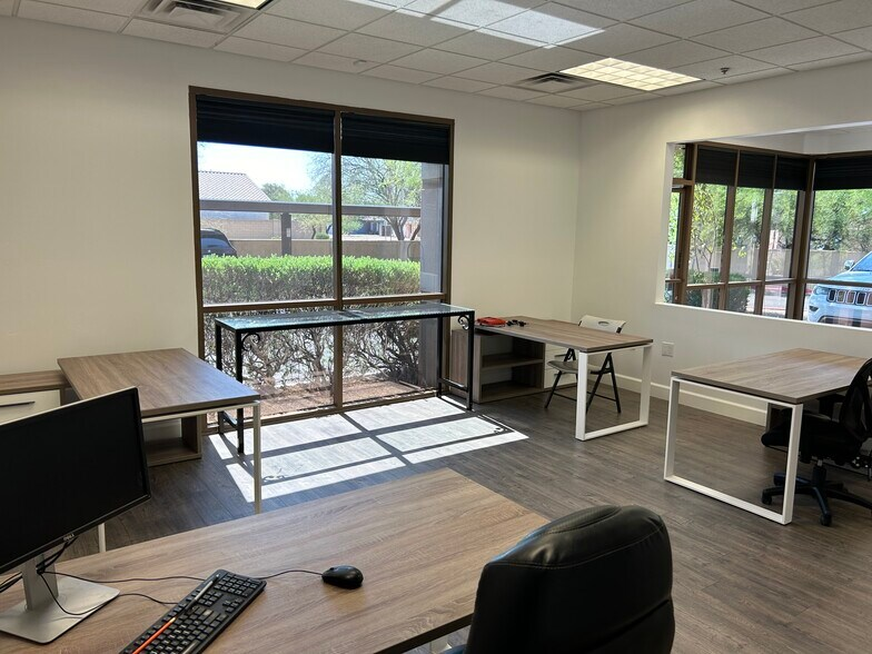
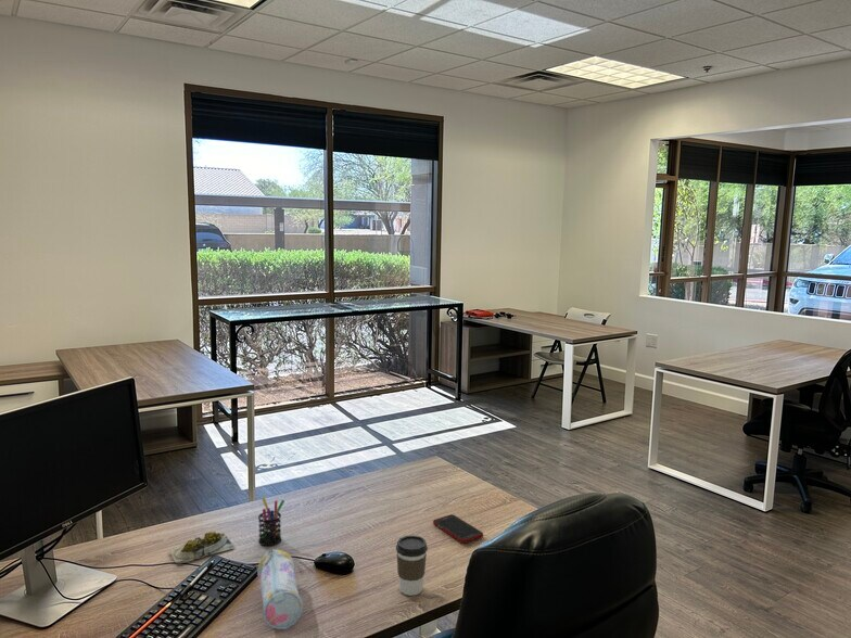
+ succulent plant (201, 541)
+ coffee cup (410, 565)
+ pen holder (272, 519)
+ cell phone (457, 528)
+ pencil case (279, 586)
